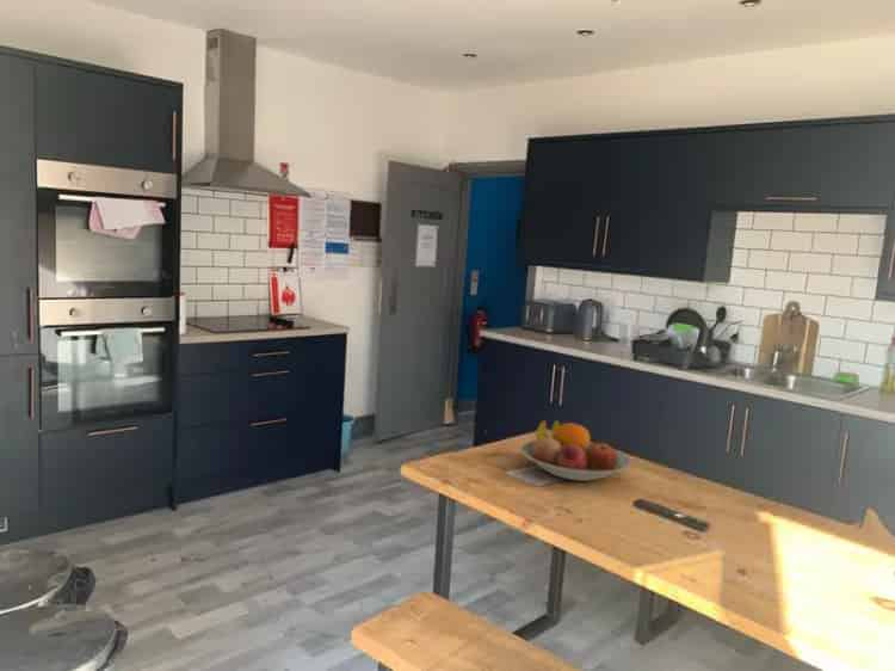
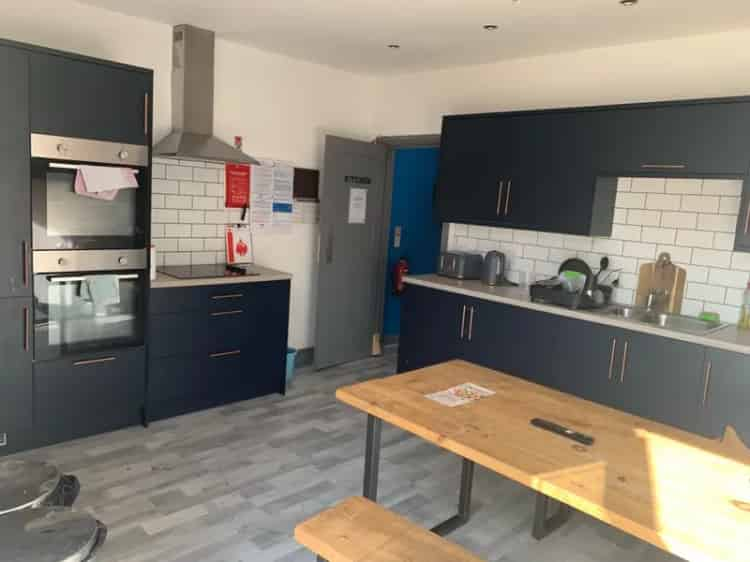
- fruit bowl (575, 449)
